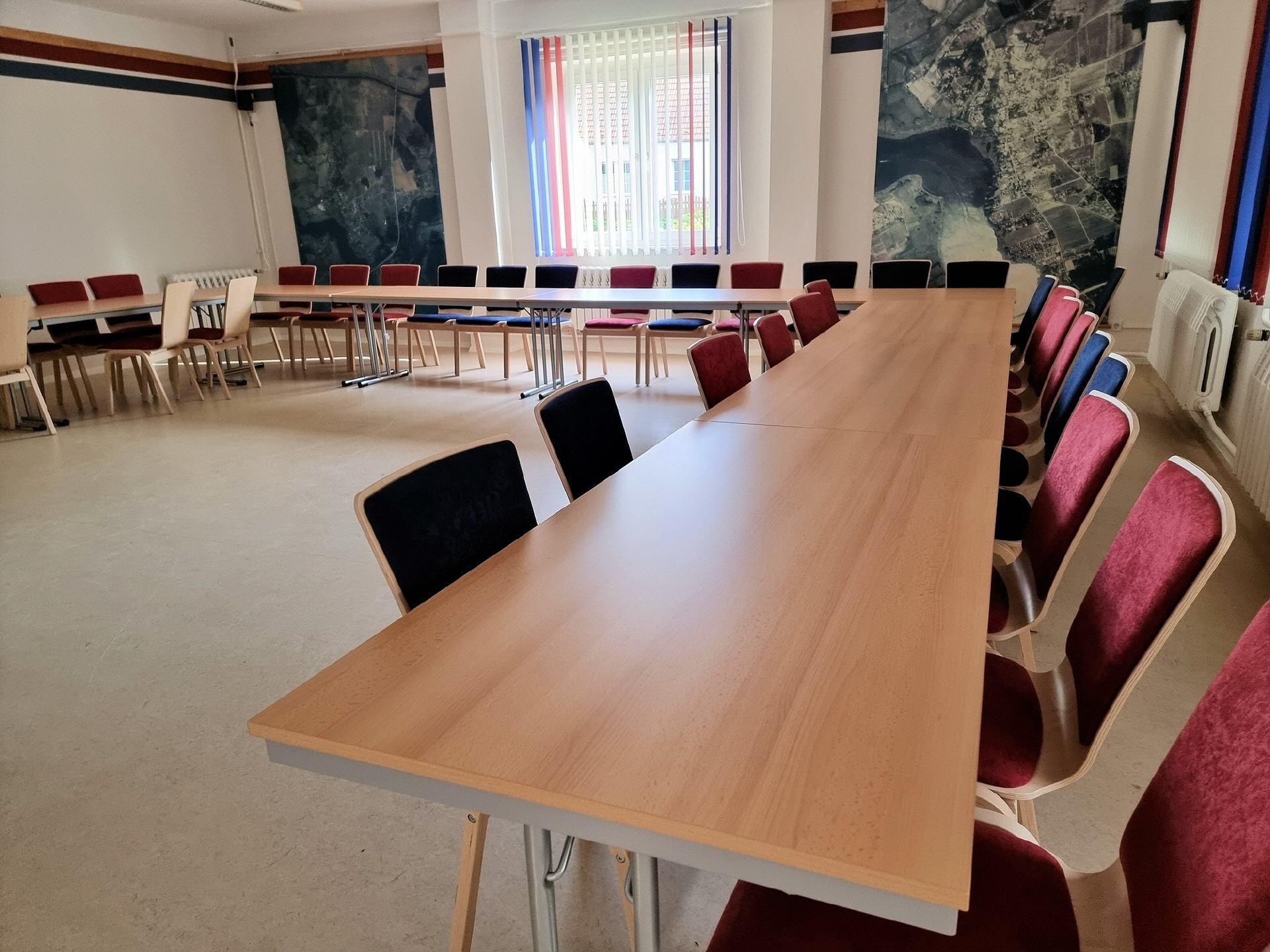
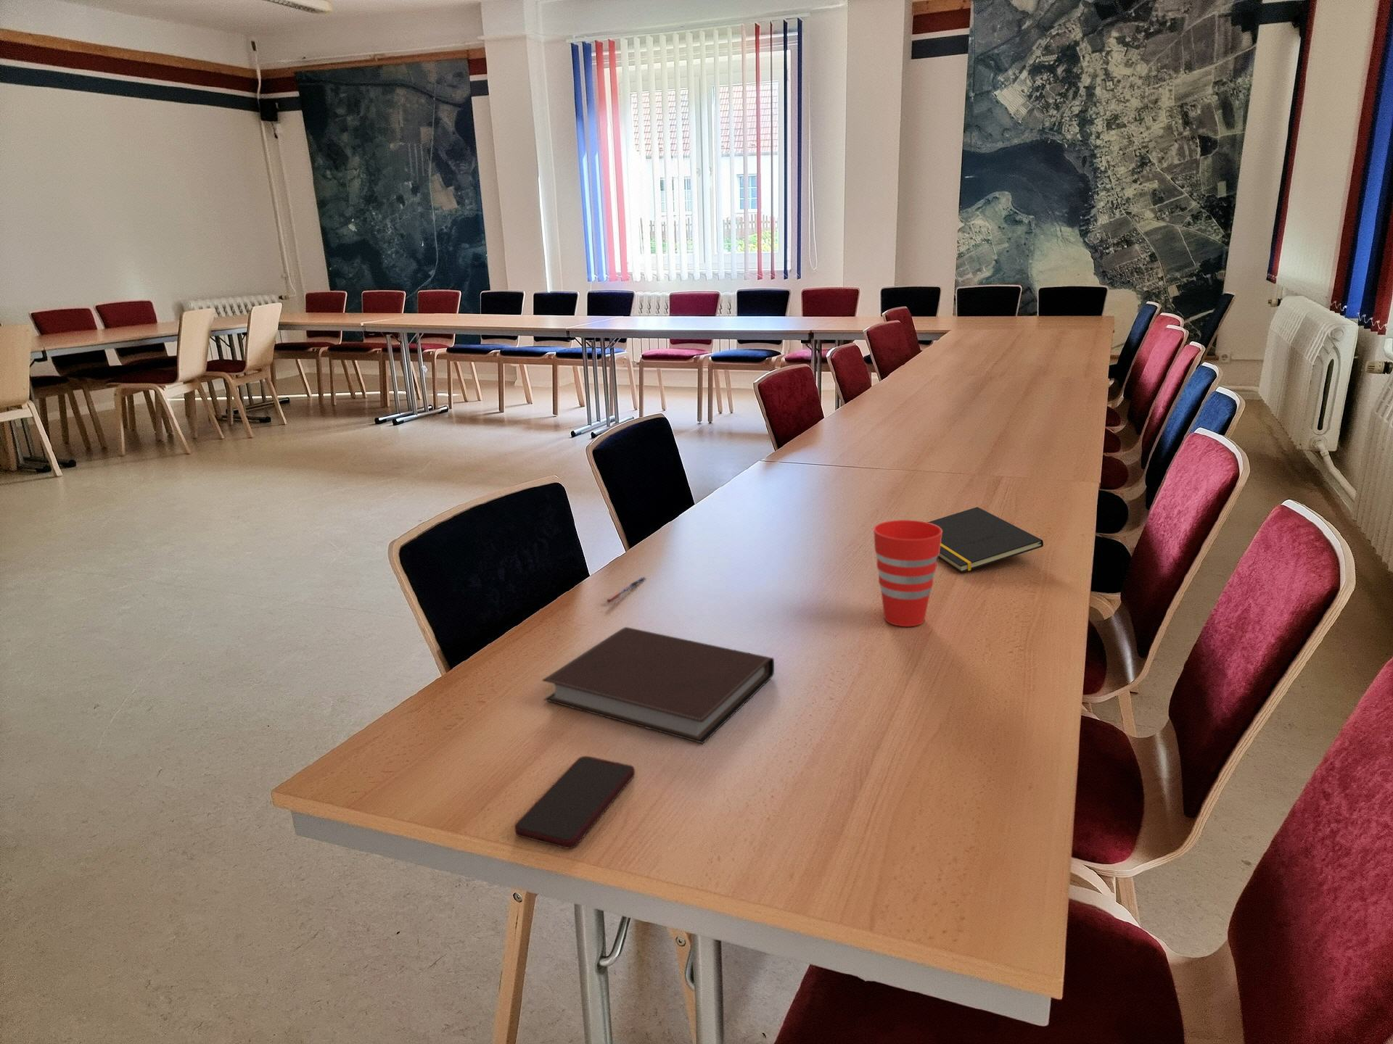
+ cup (906, 575)
+ pen (627, 588)
+ notepad (970, 537)
+ notebook (660, 677)
+ smartphone (577, 798)
